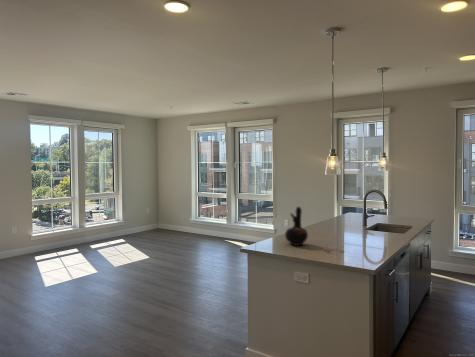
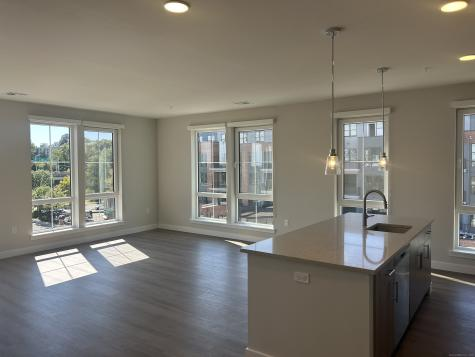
- ceramic jug (296, 225)
